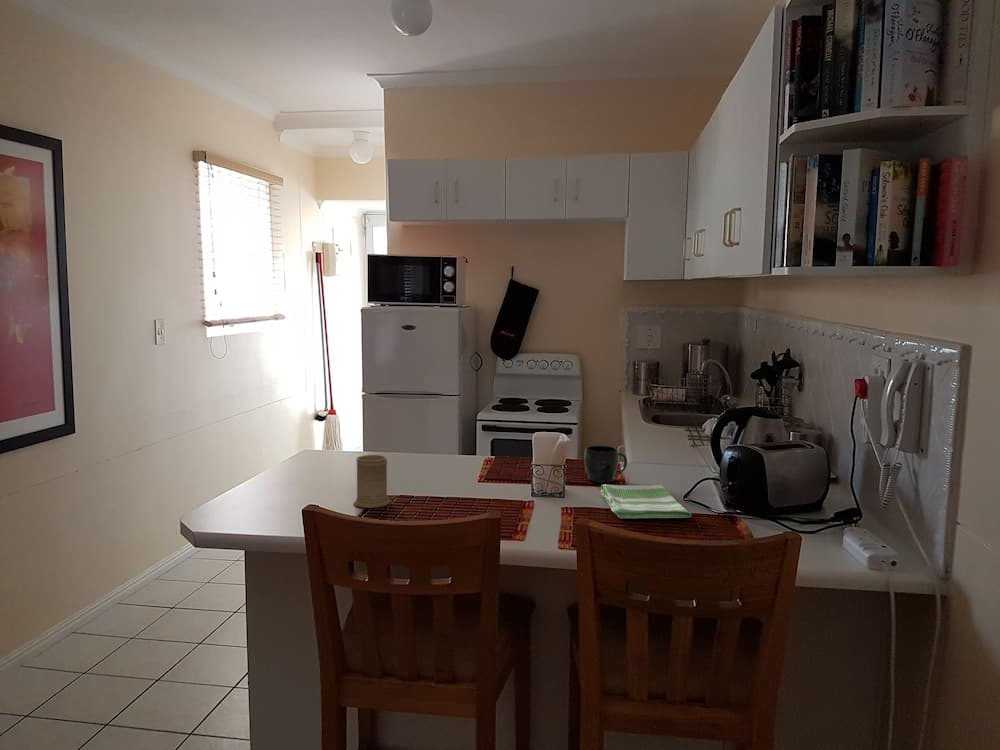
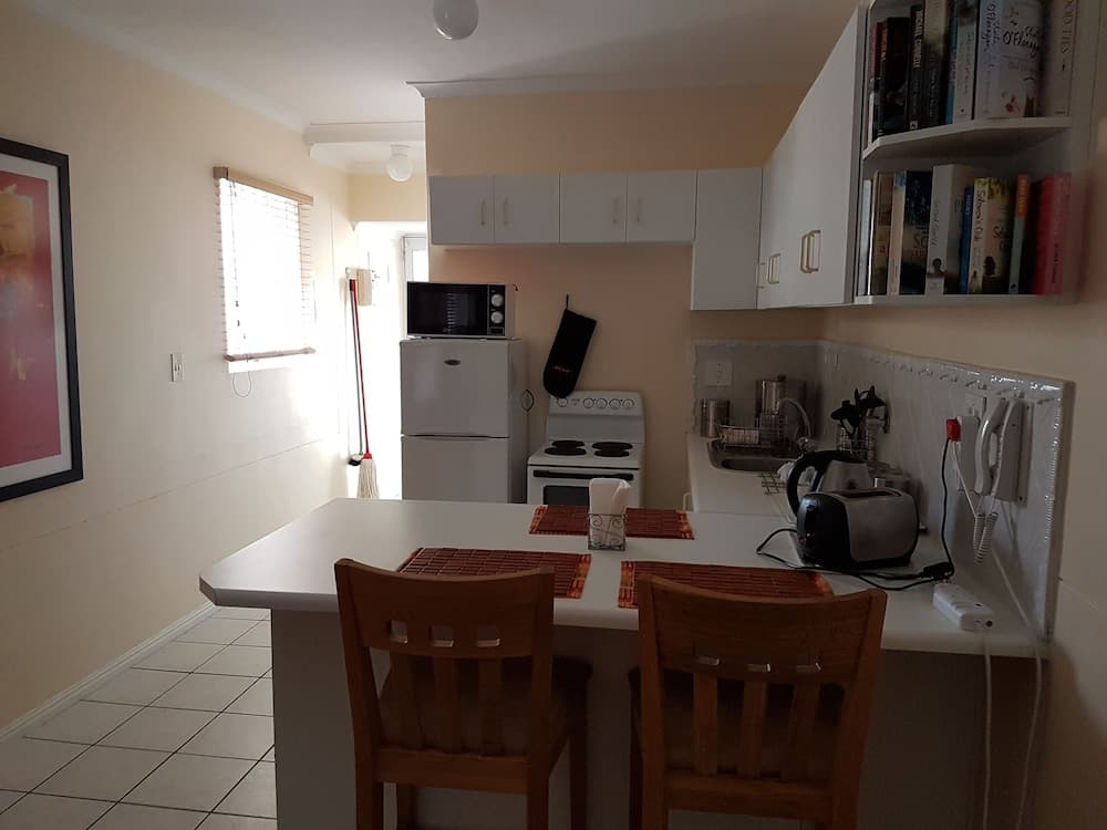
- mug (605, 464)
- dish towel (641, 499)
- mug (373, 479)
